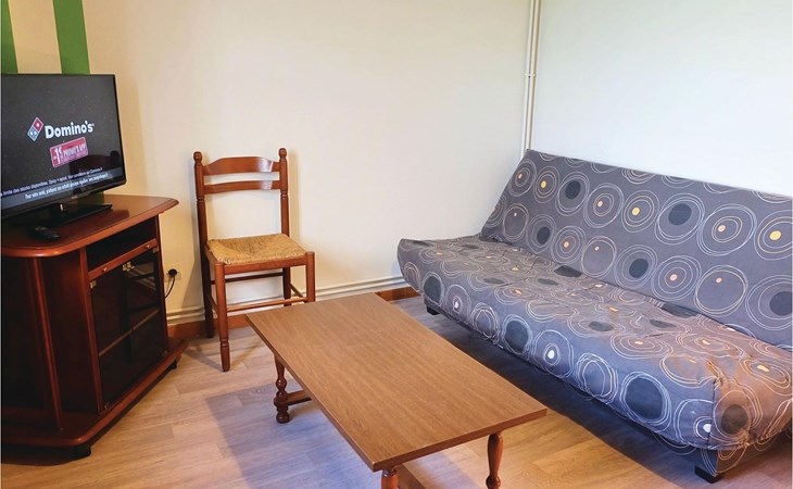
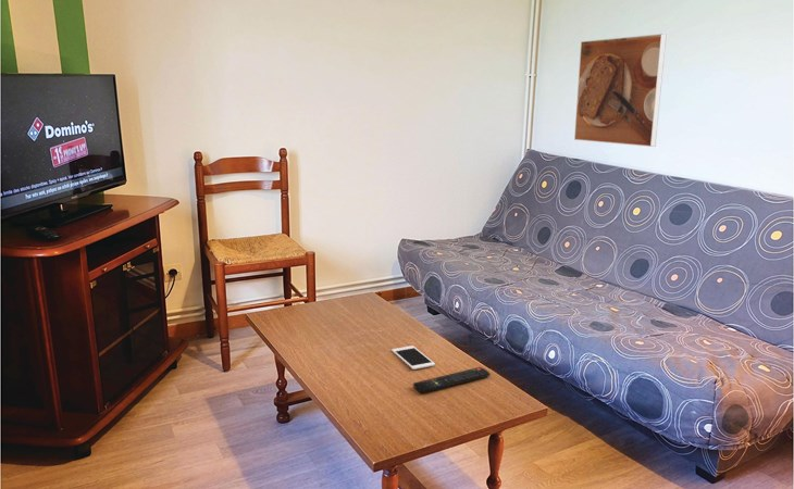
+ remote control (452, 379)
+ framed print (616, 91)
+ cell phone (412, 356)
